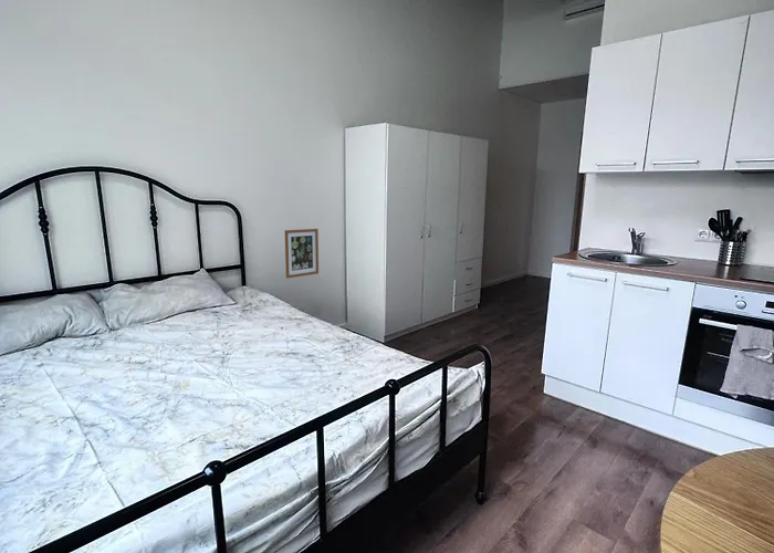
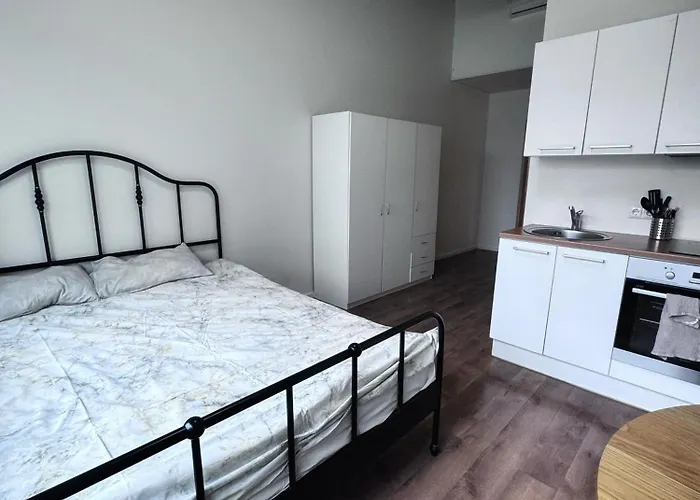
- wall art (302, 252)
